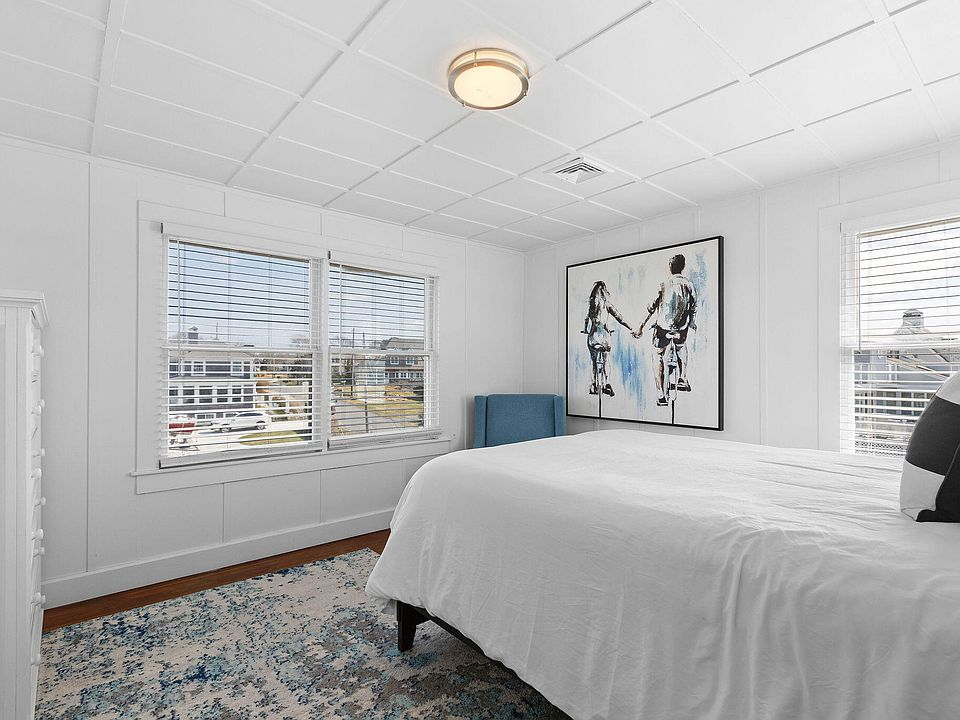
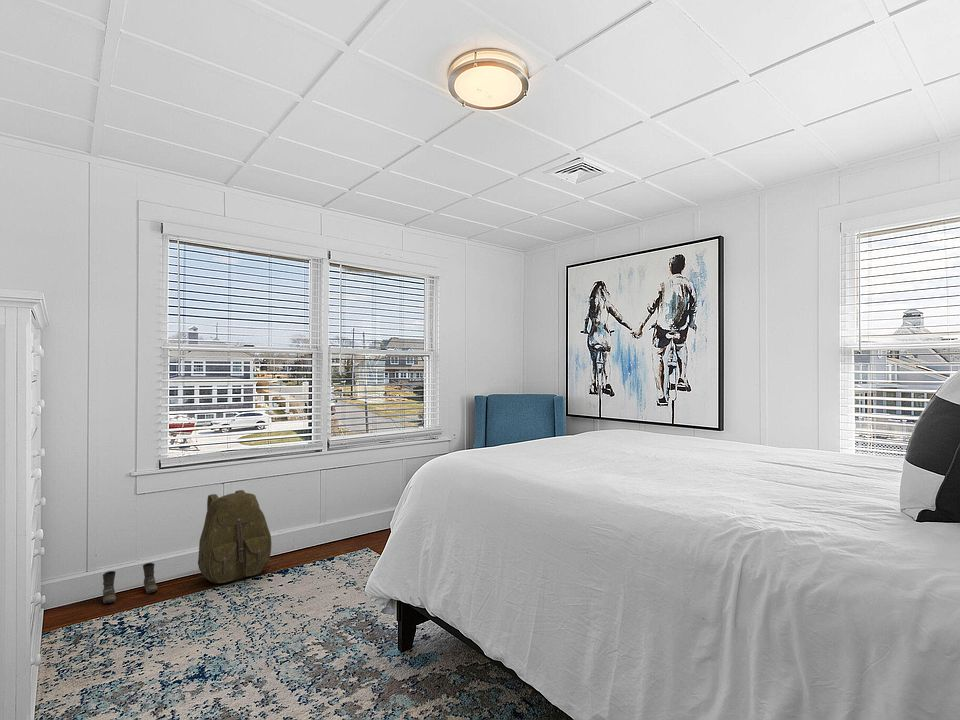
+ boots (144, 583)
+ backpack (232, 533)
